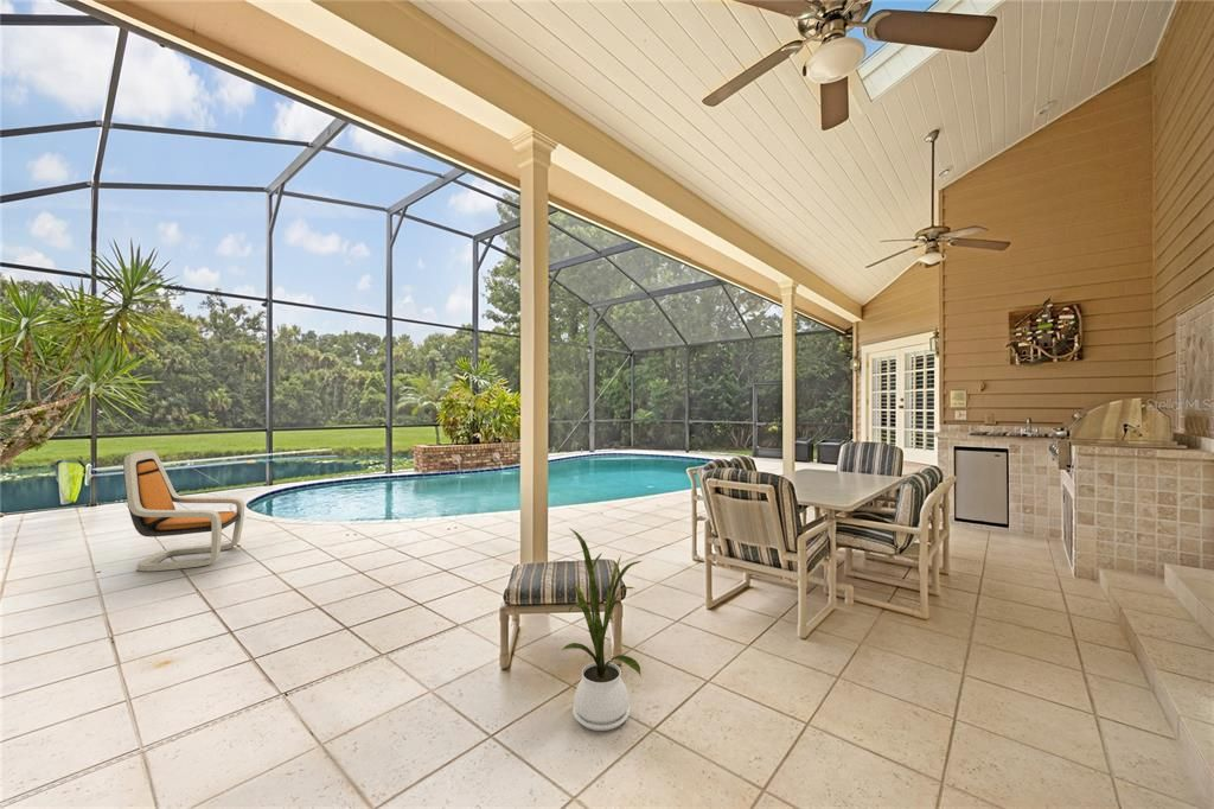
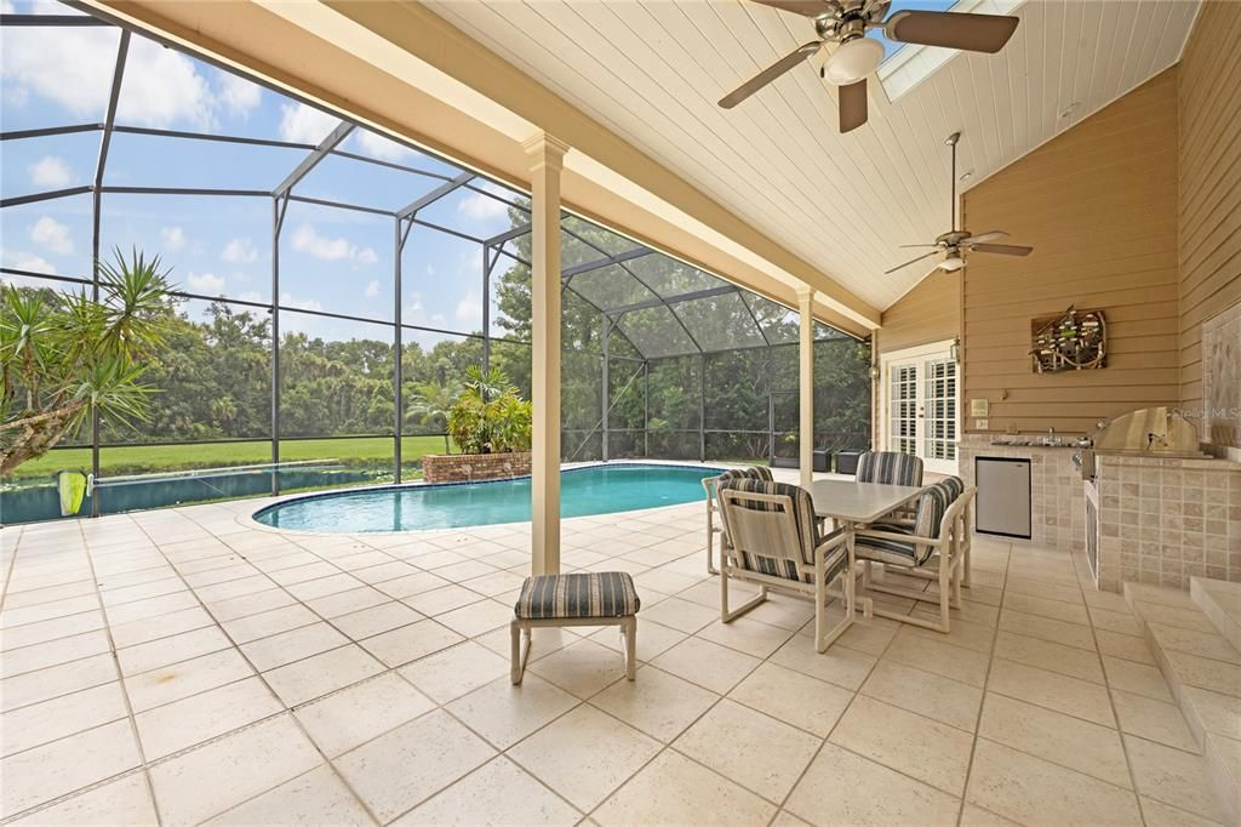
- house plant (599, 624)
- lounge chair (190, 502)
